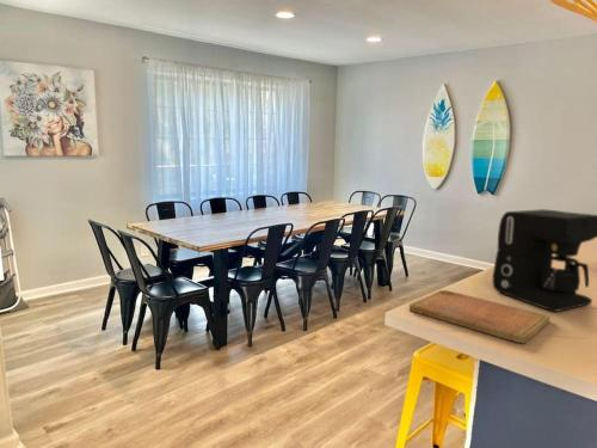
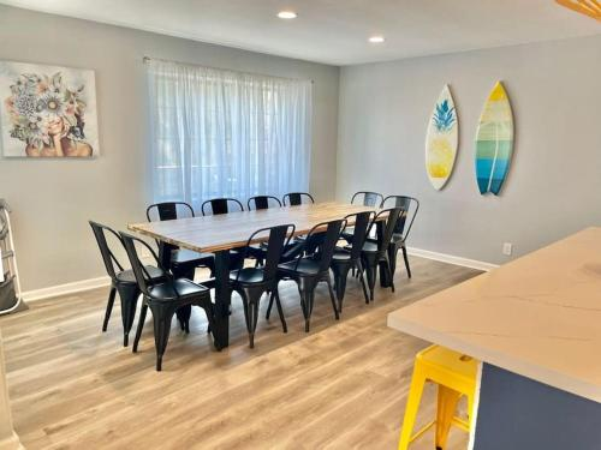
- cutting board (476, 312)
- coffee maker (547, 256)
